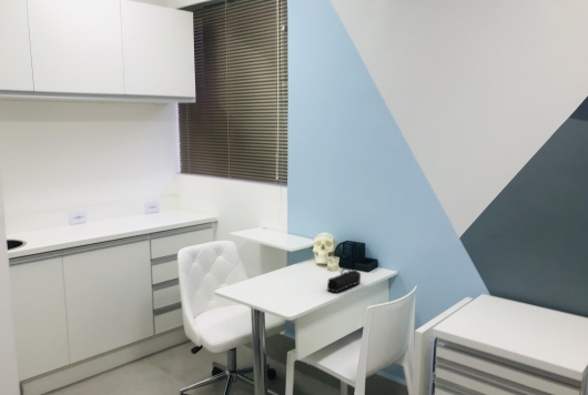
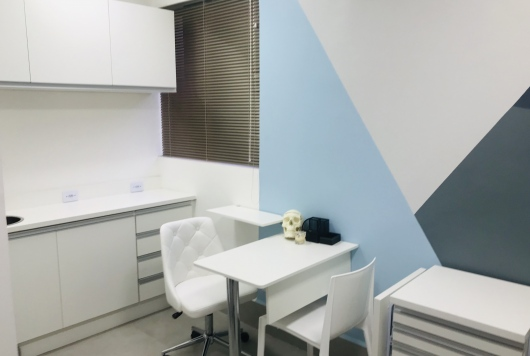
- pencil case (344, 276)
